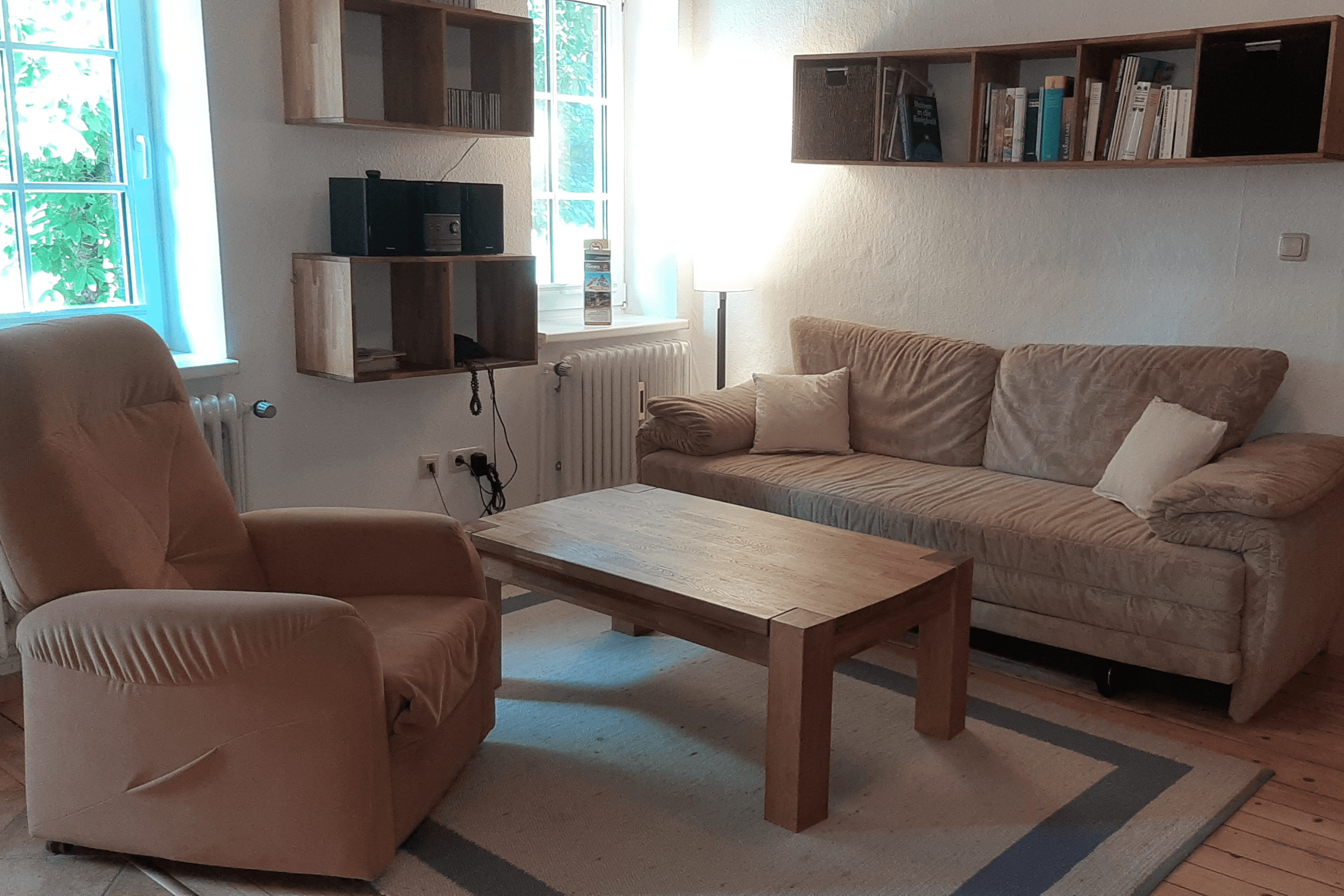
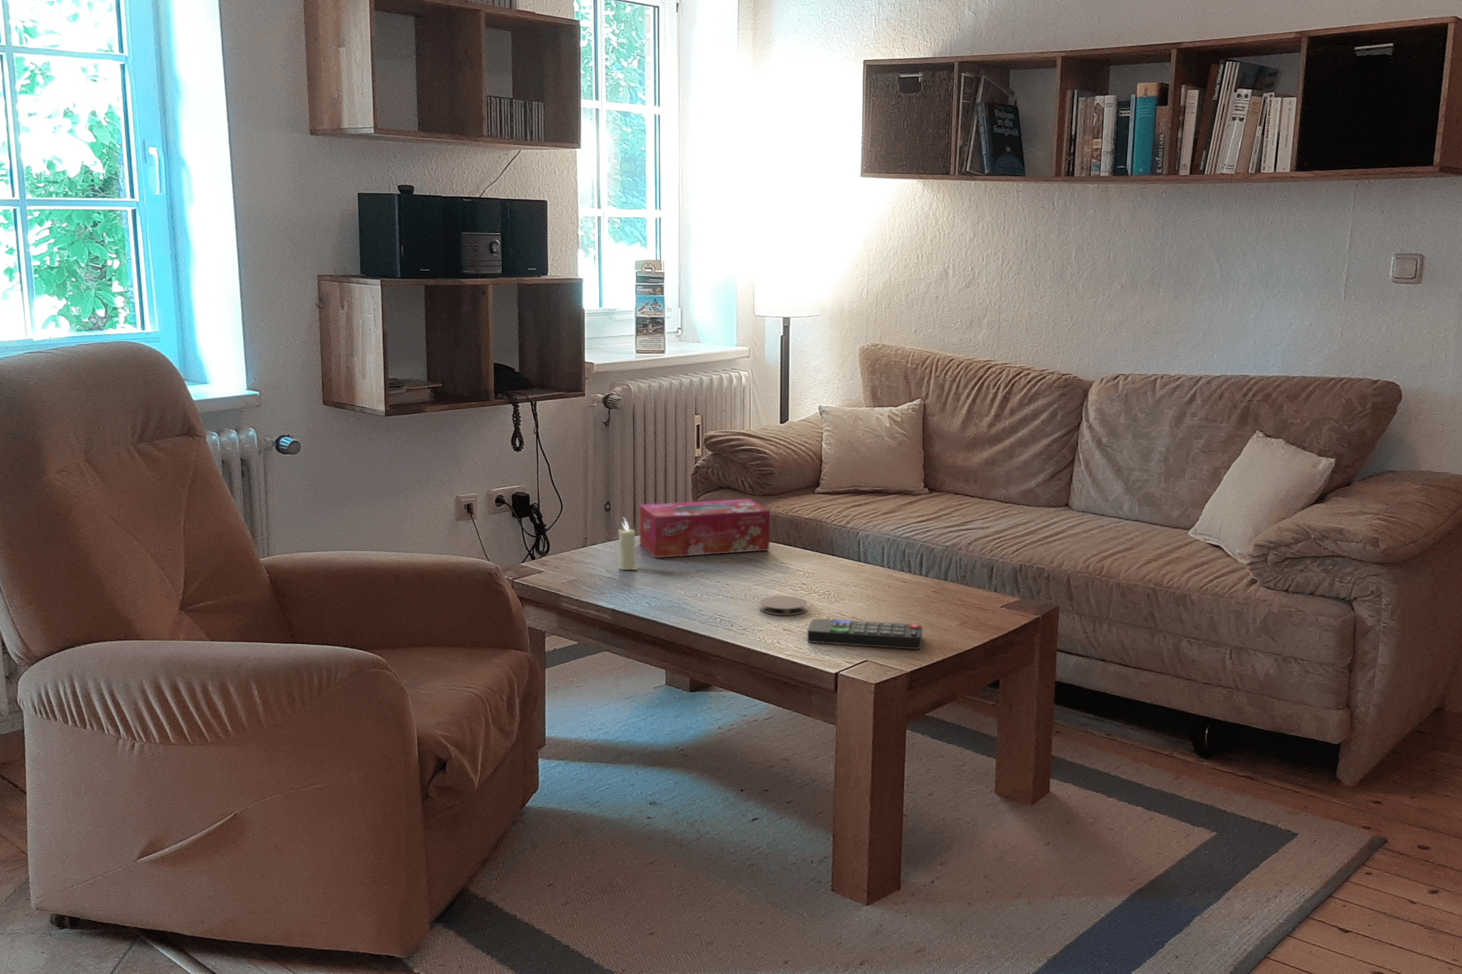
+ tissue box (704, 527)
+ remote control (865, 633)
+ candle (628, 544)
+ coaster (783, 604)
